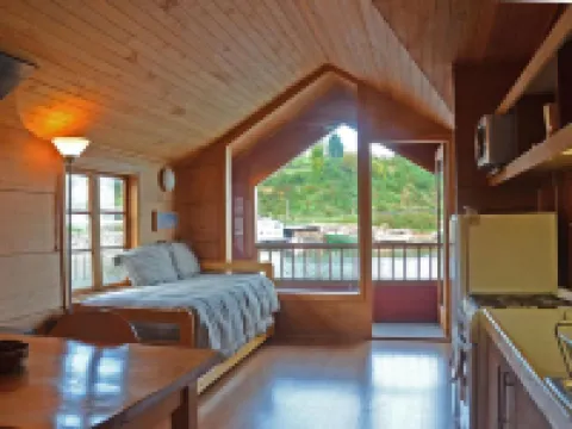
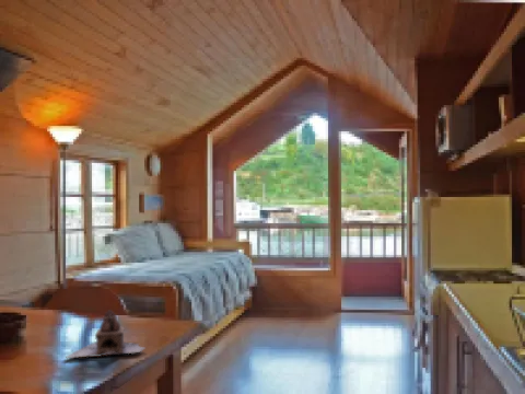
+ teapot (110, 331)
